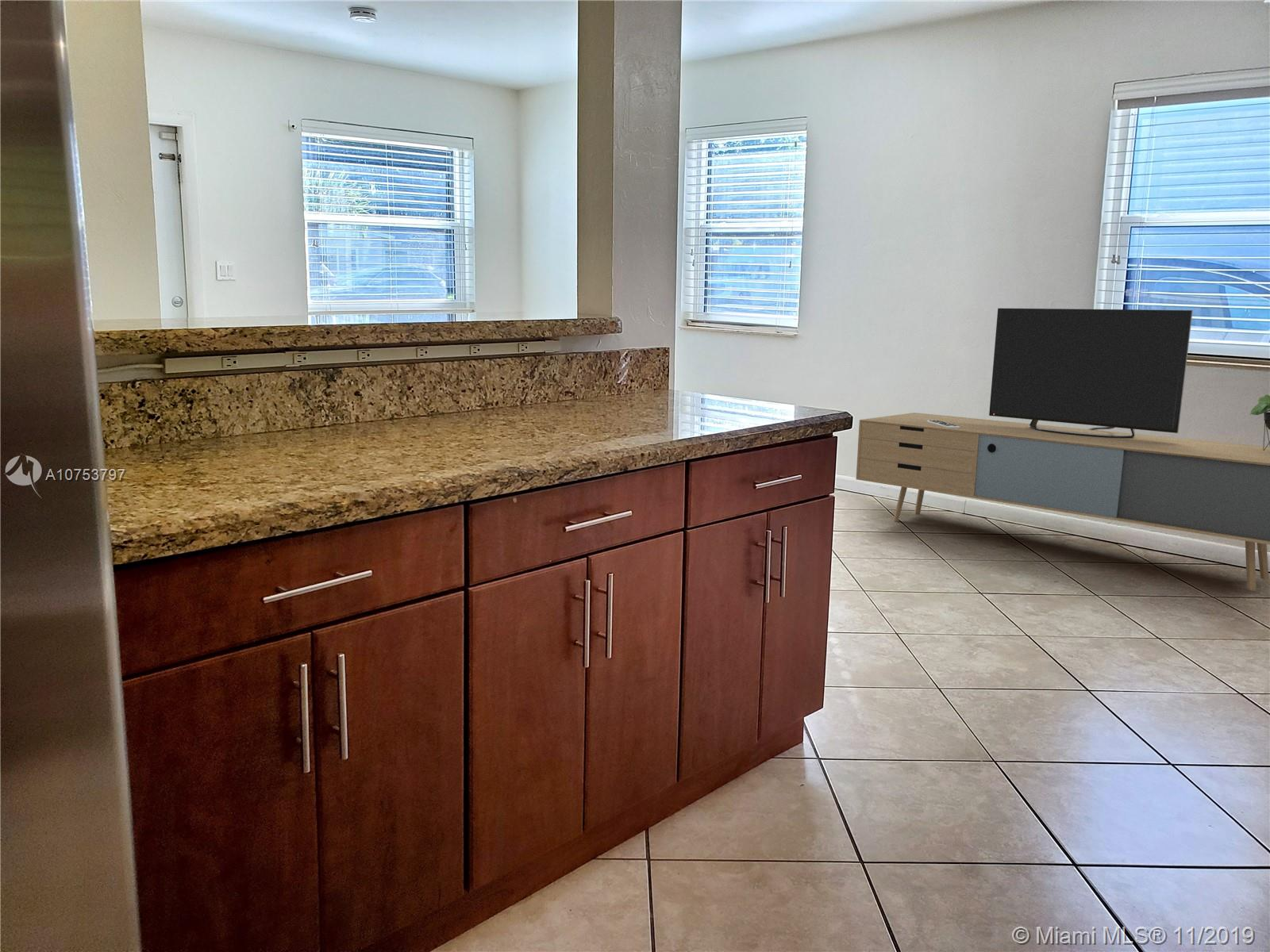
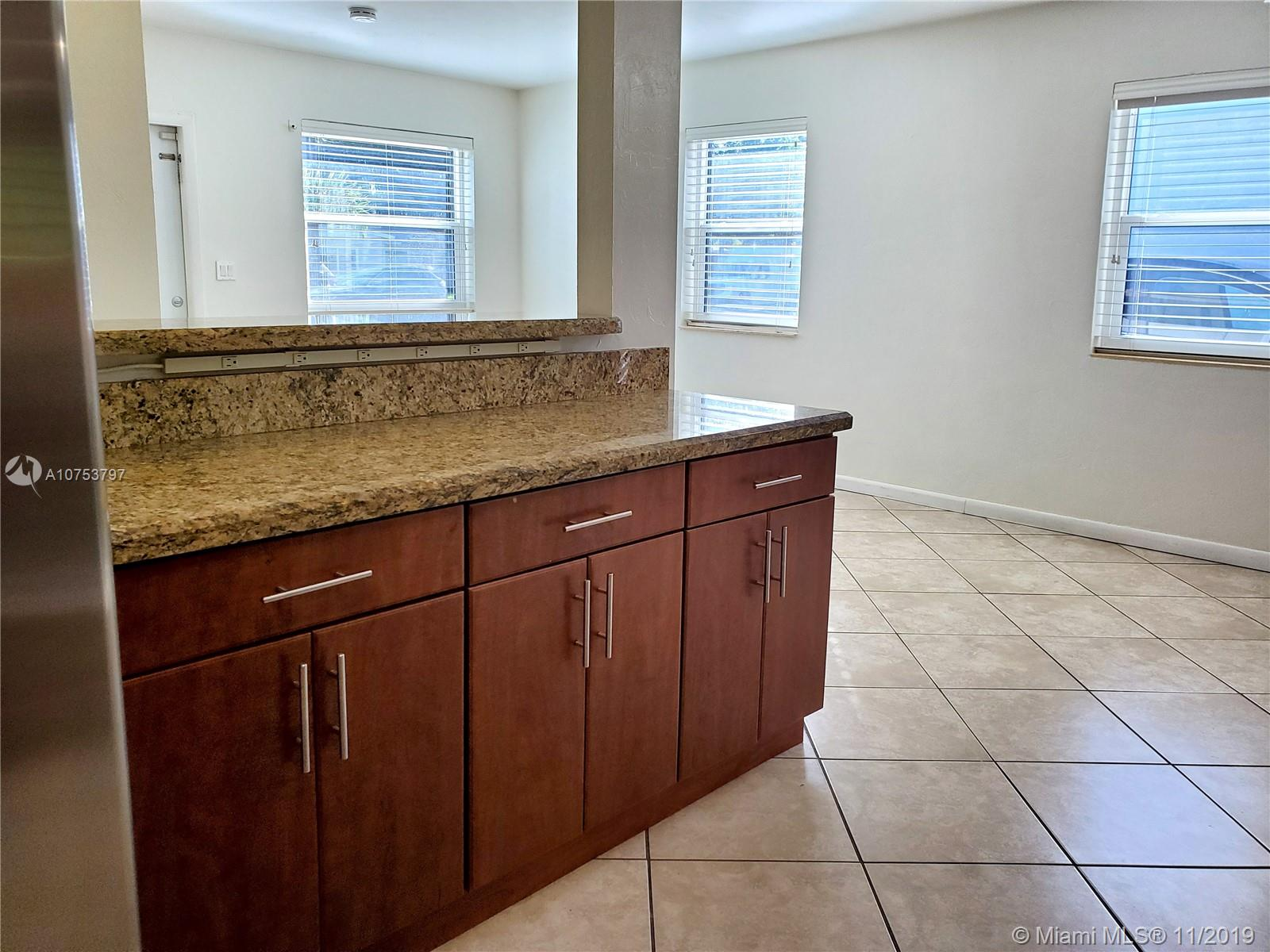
- media console (1072, 430)
